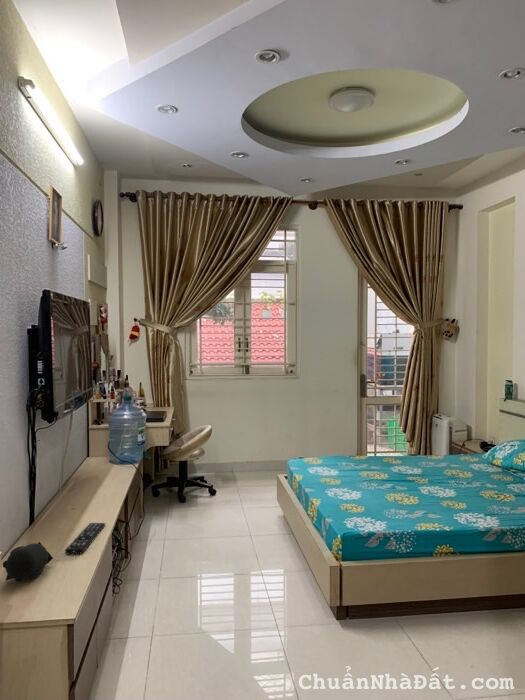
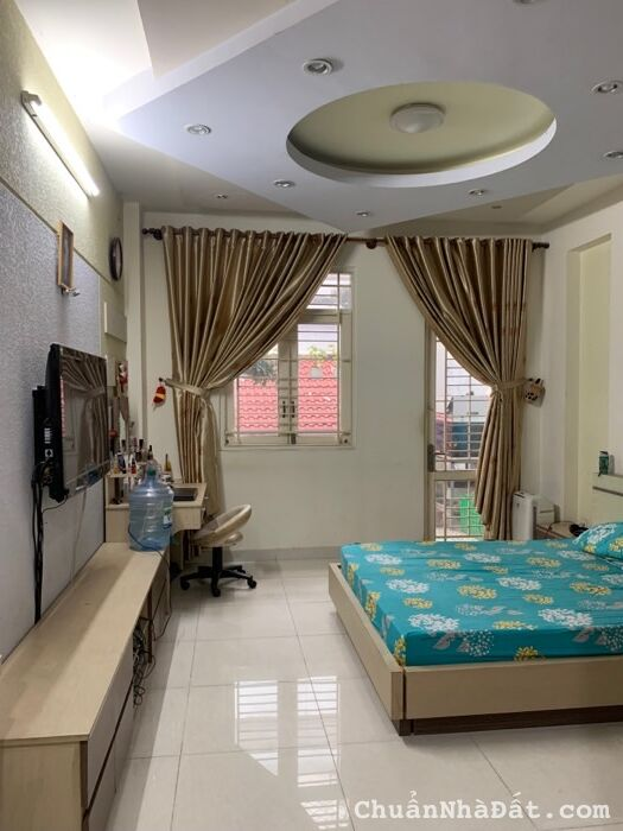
- remote control (86, 536)
- speaker (27, 560)
